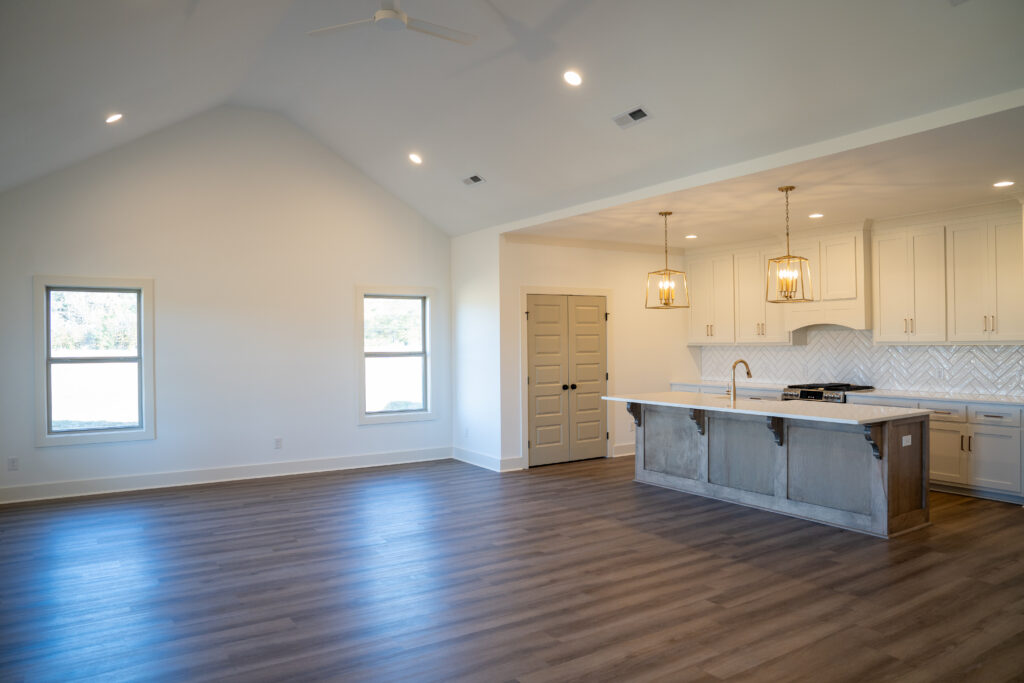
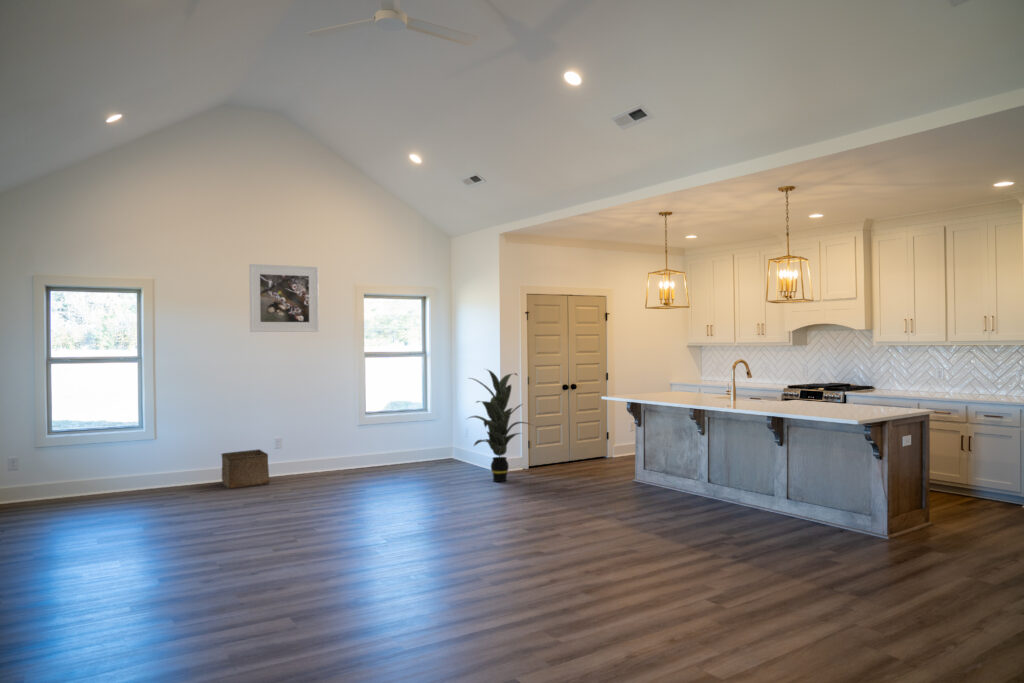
+ storage bin (245, 468)
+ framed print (284, 298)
+ indoor plant (494, 424)
